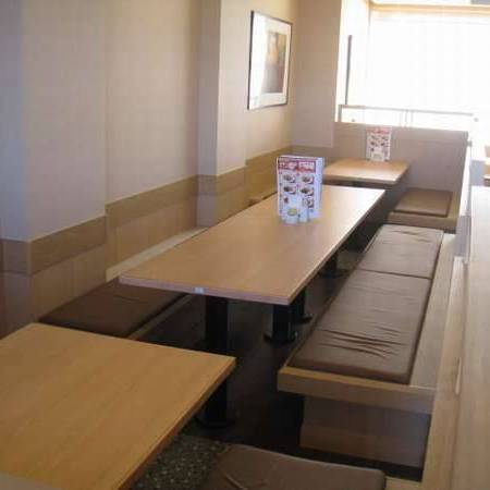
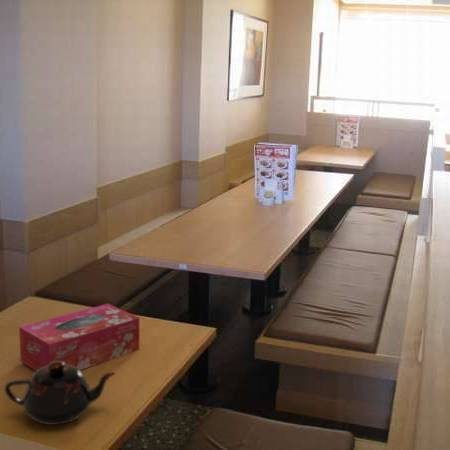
+ tissue box (81, 338)
+ teapot (61, 388)
